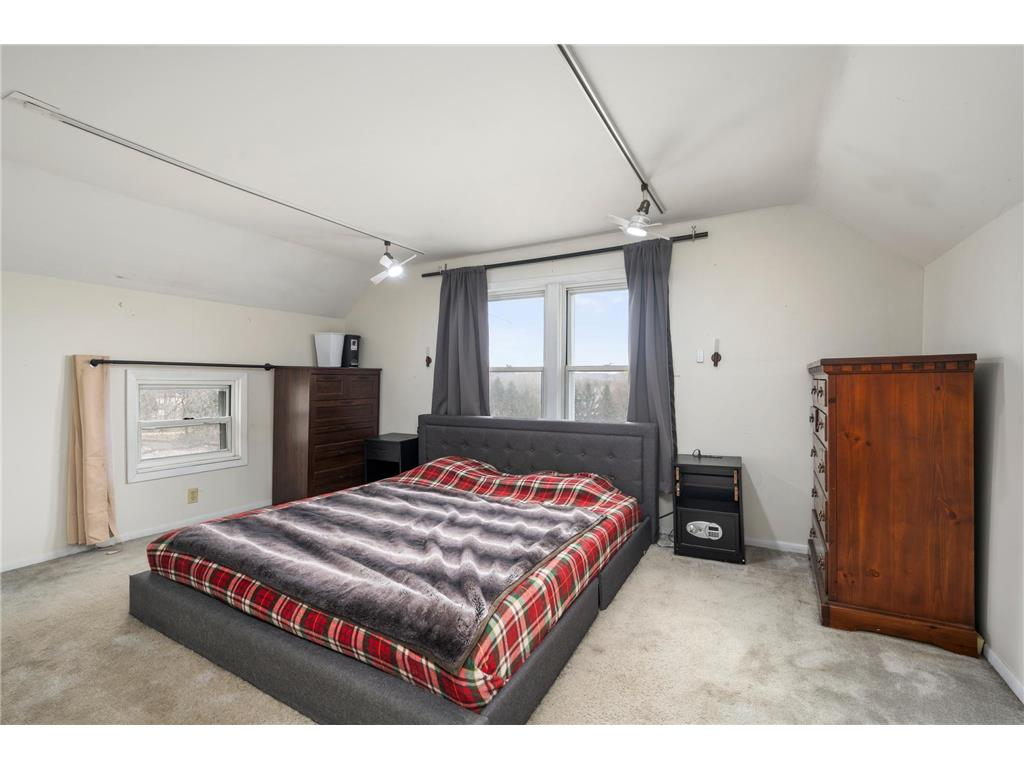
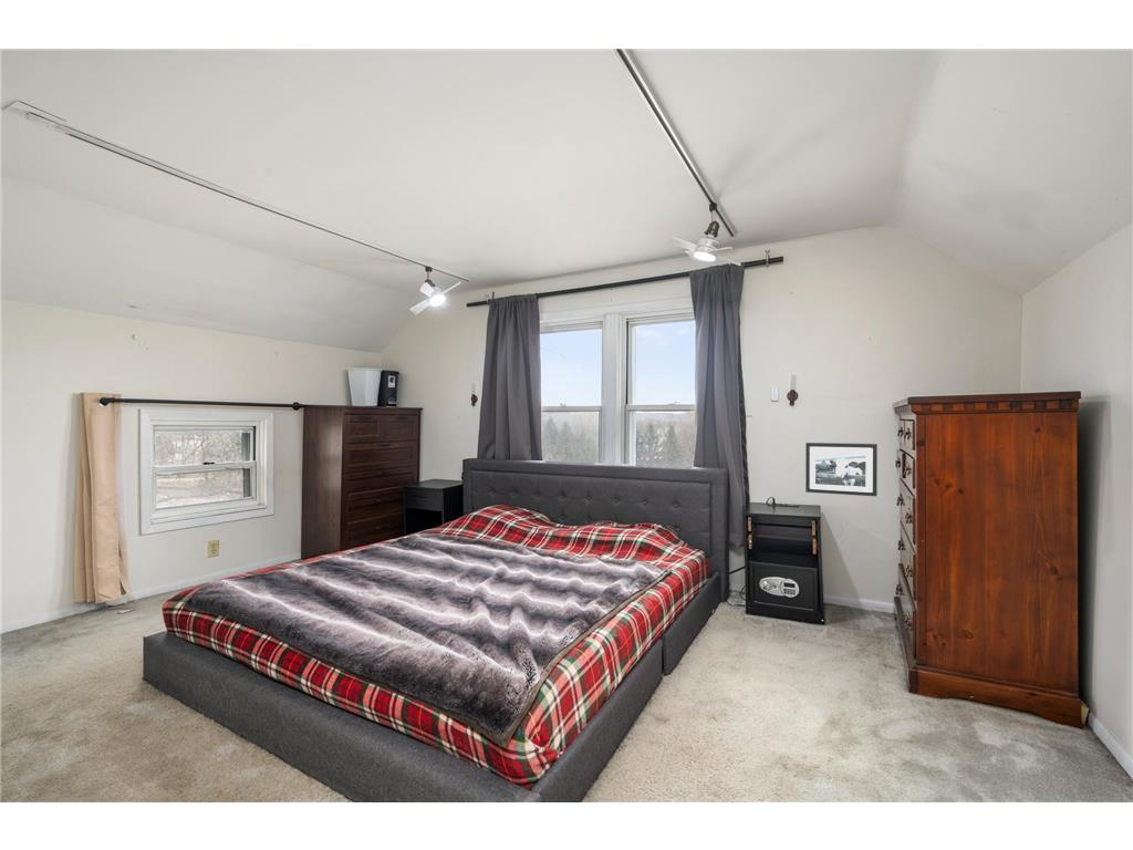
+ picture frame (840, 468)
